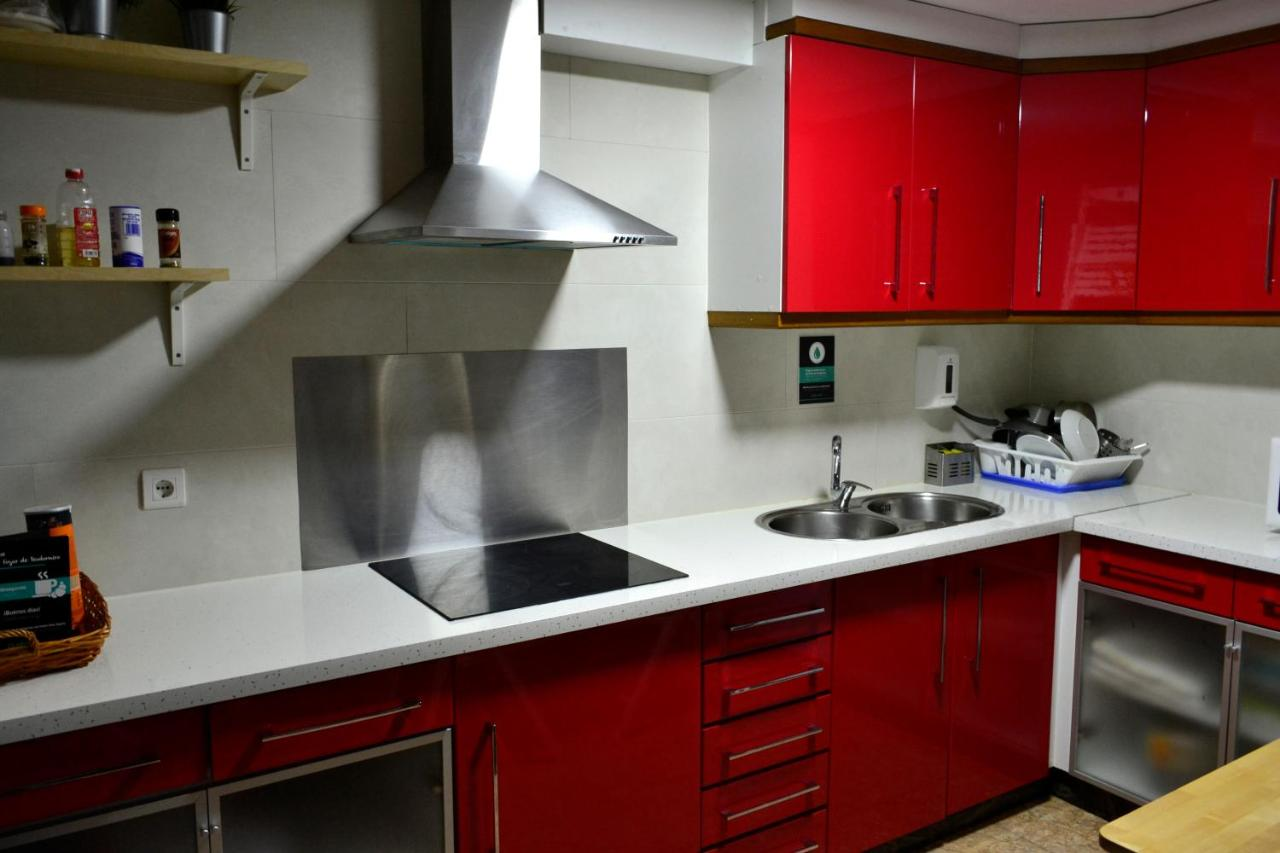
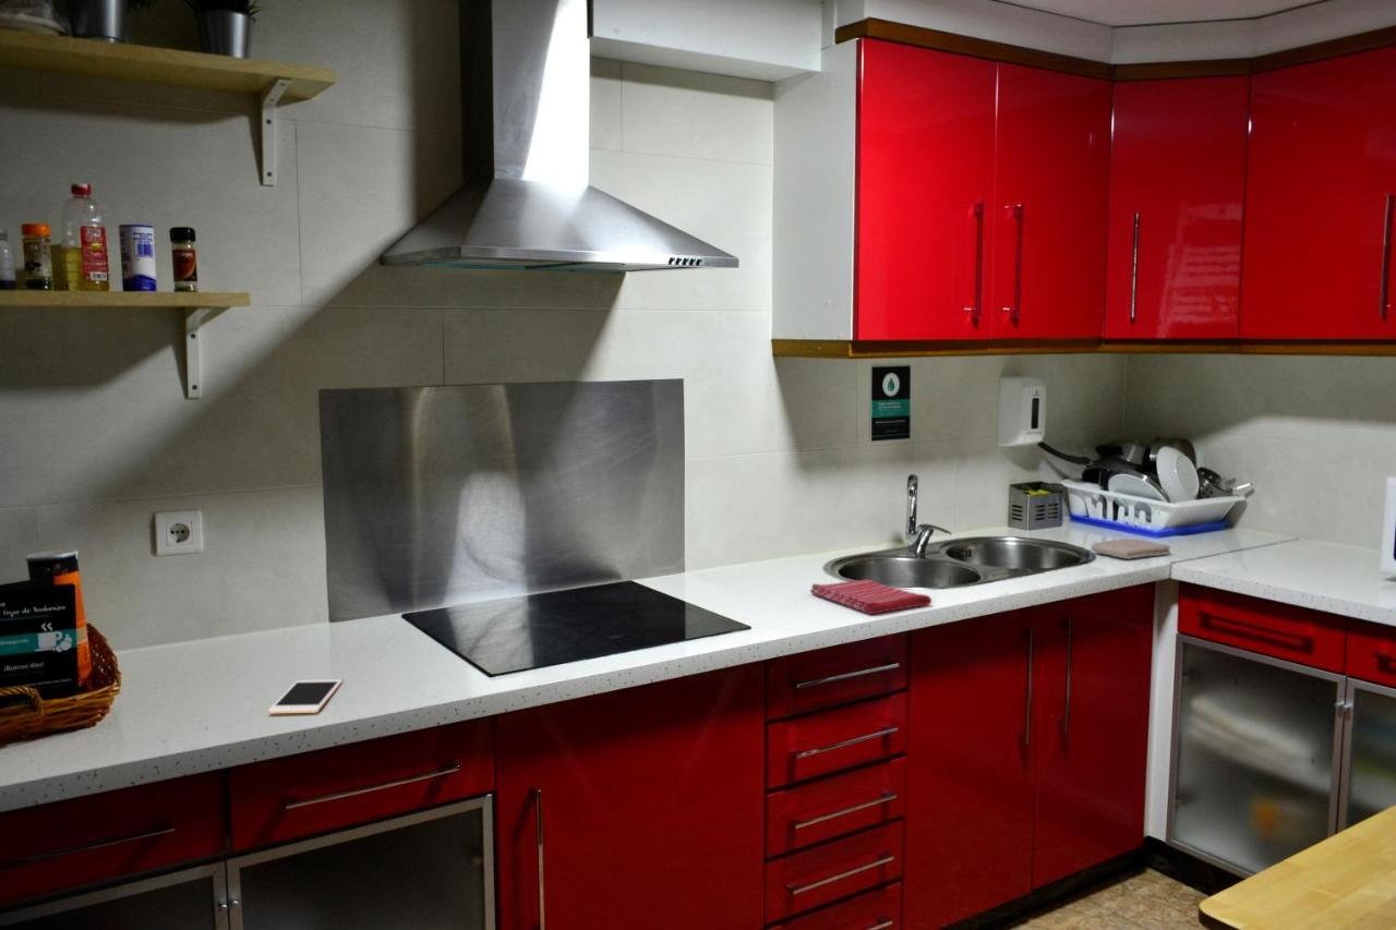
+ washcloth (1131, 547)
+ dish towel (869, 593)
+ cell phone (306, 696)
